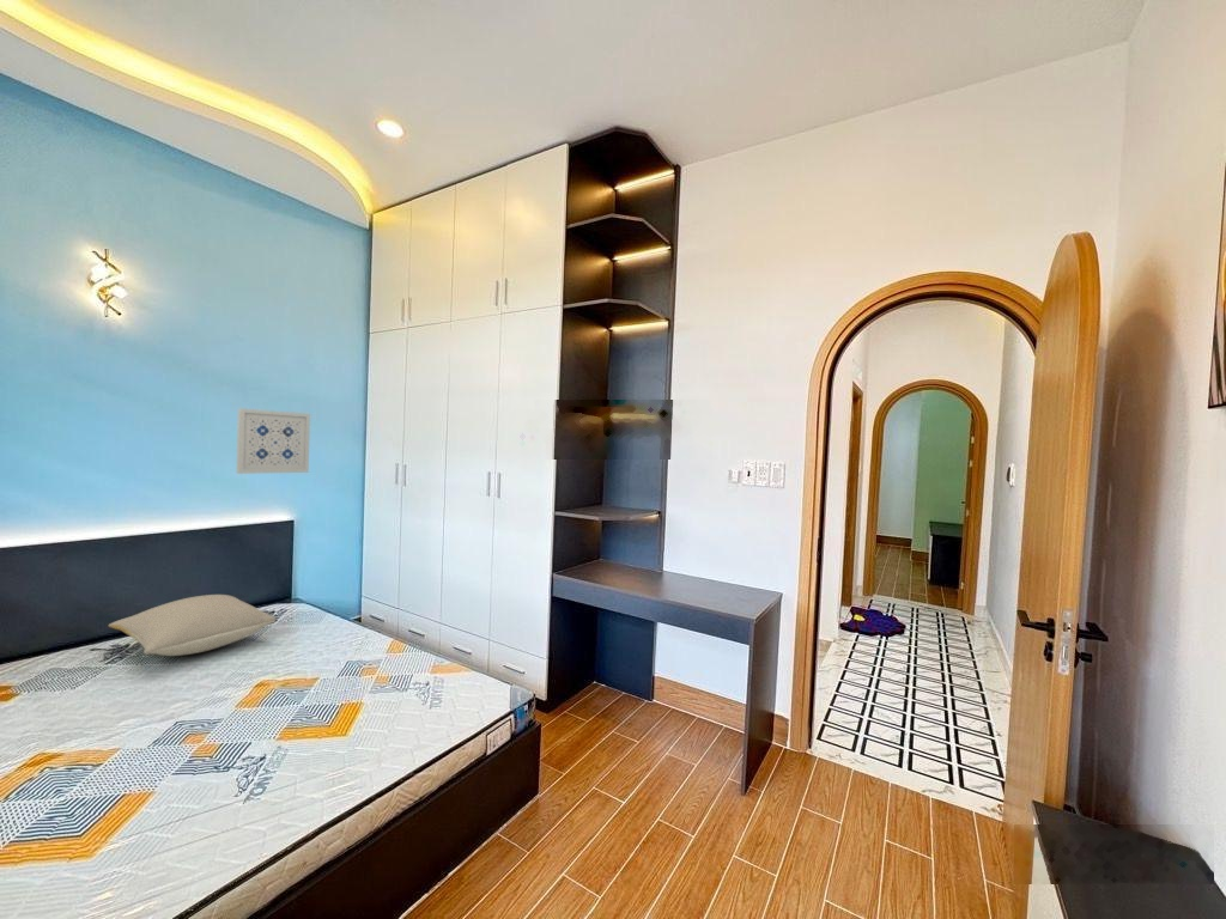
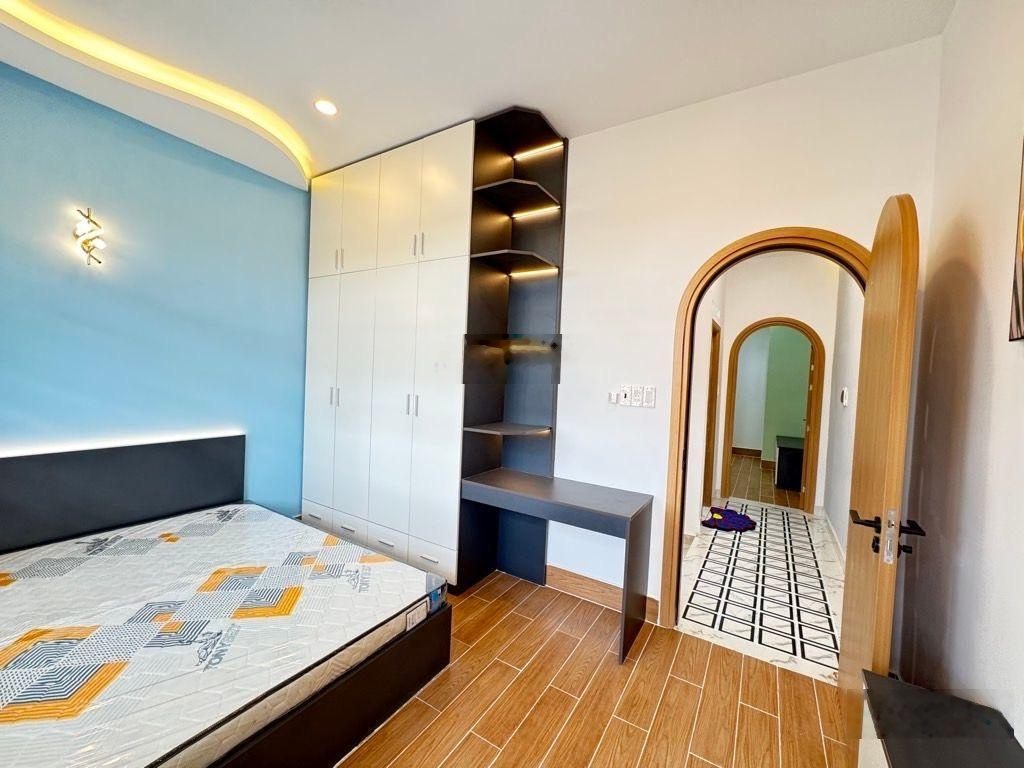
- pillow (194, 621)
- wall art (274, 442)
